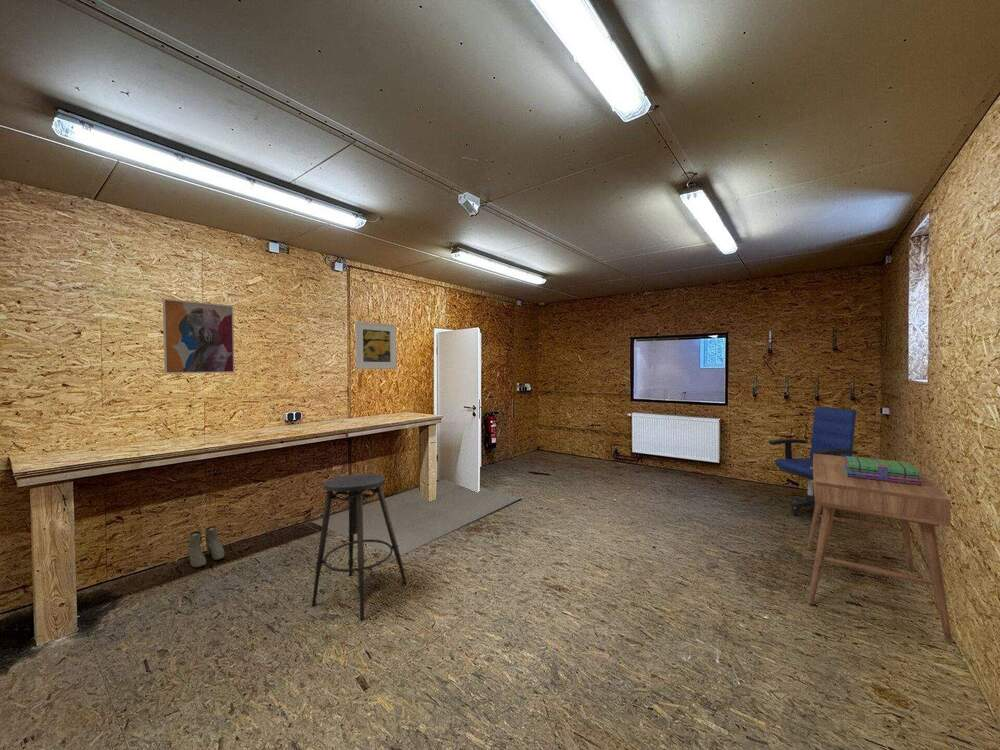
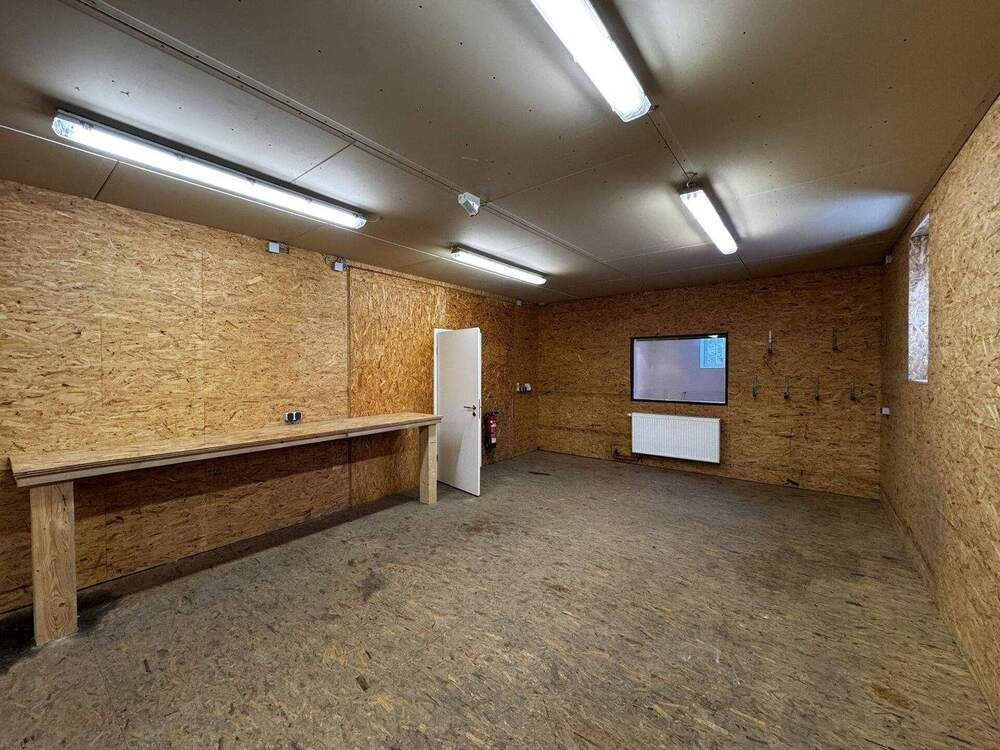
- office chair (812, 461)
- rug (422, 510)
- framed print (376, 346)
- boots (206, 544)
- stack of books (879, 469)
- stool (360, 536)
- wall art (200, 337)
- desk (867, 526)
